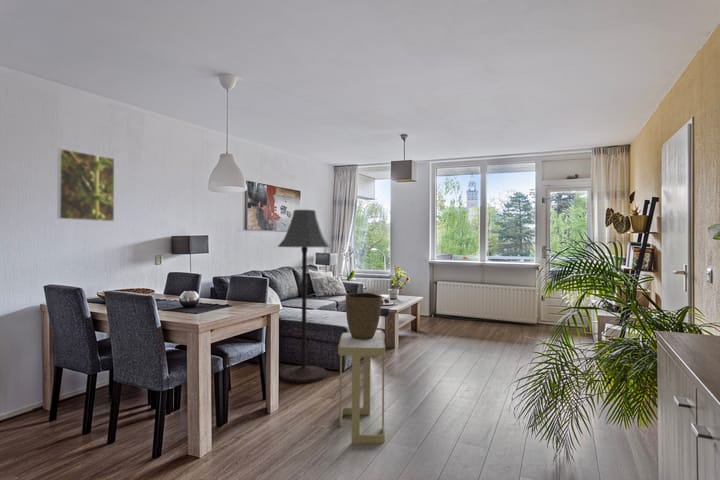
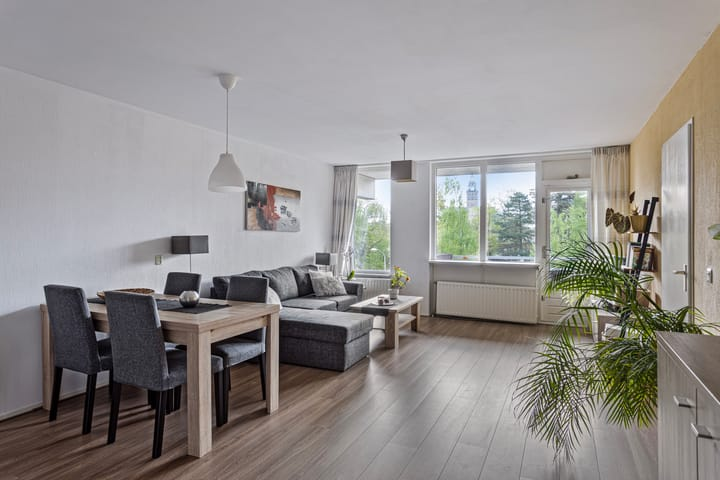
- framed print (87, 187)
- floor lamp (304, 292)
- vase (363, 315)
- side table (363, 383)
